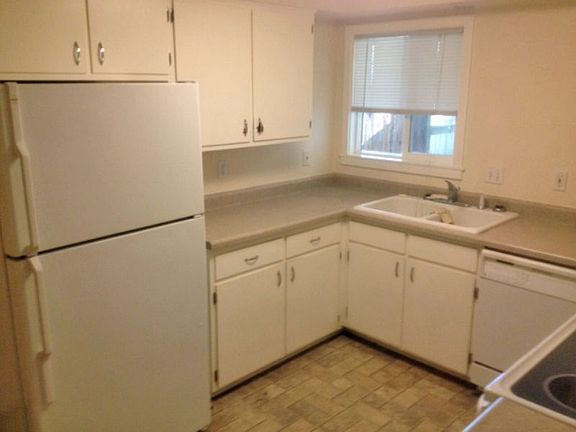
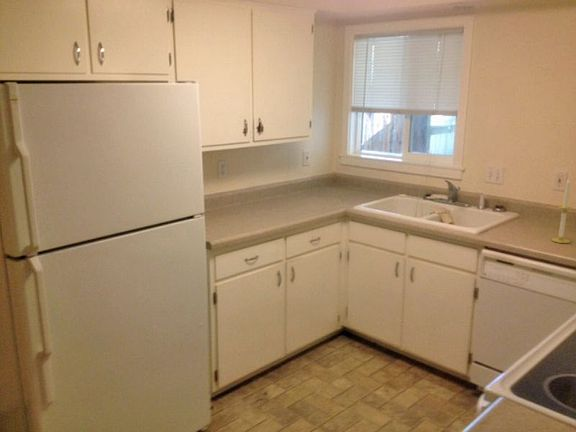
+ candle (564, 209)
